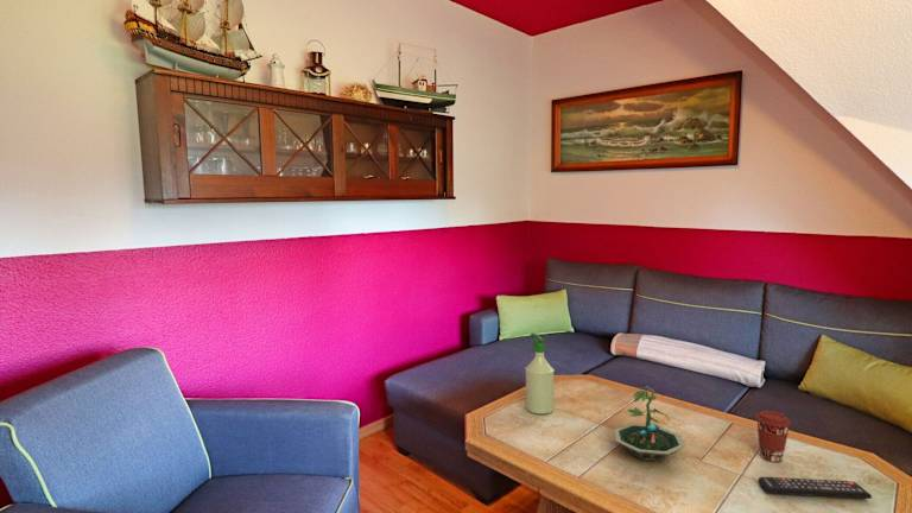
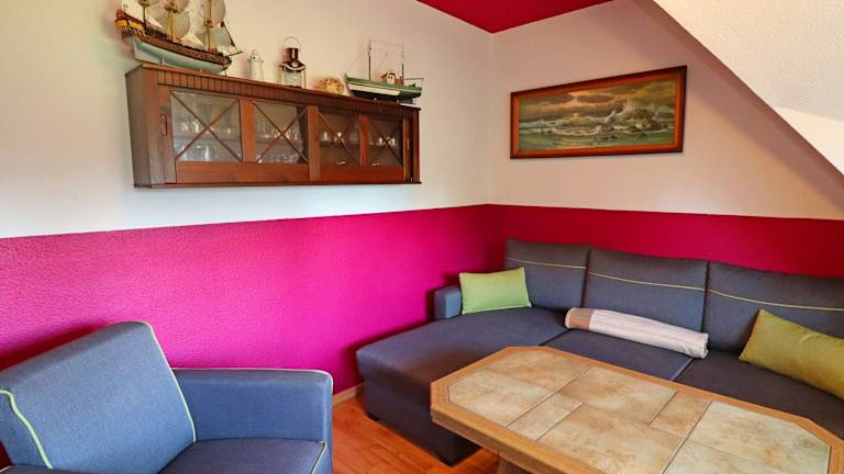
- coffee cup (772, 436)
- spray bottle (539, 372)
- terrarium (648, 401)
- remote control (812, 488)
